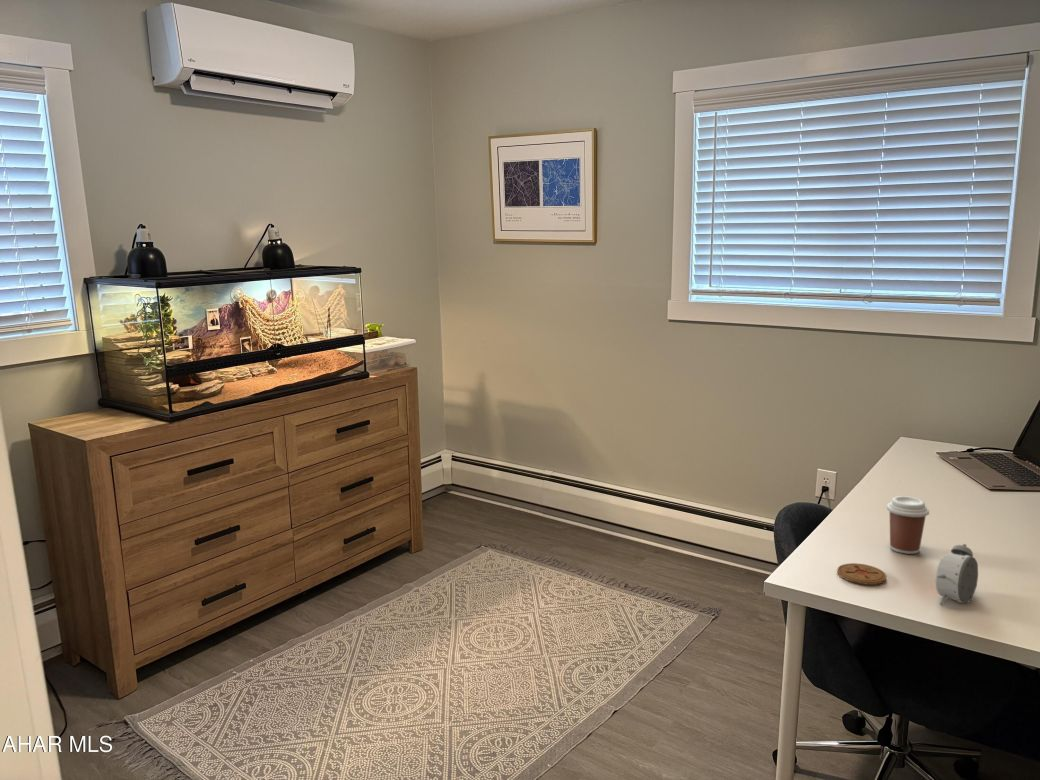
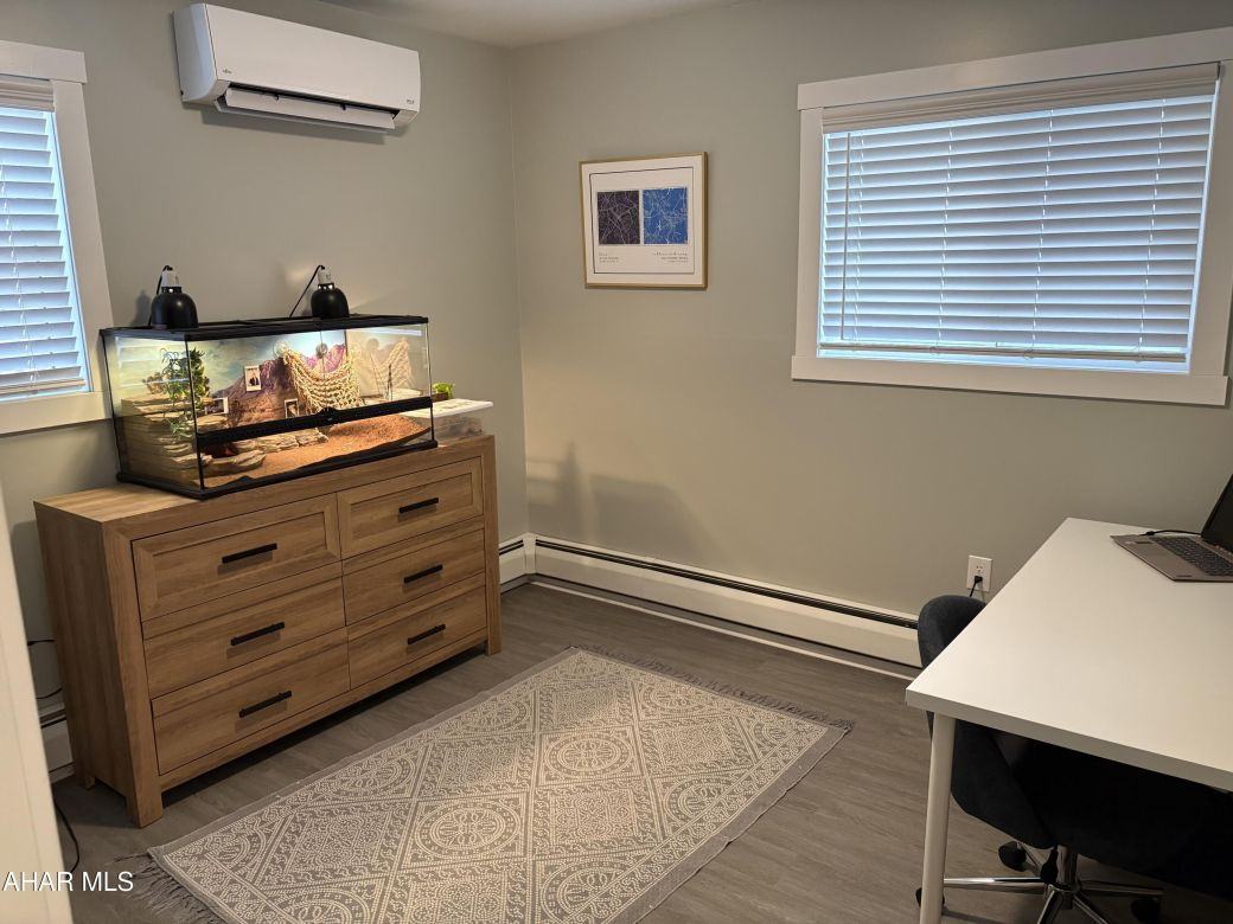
- alarm clock (958, 574)
- coaster (861, 573)
- coffee cup (906, 524)
